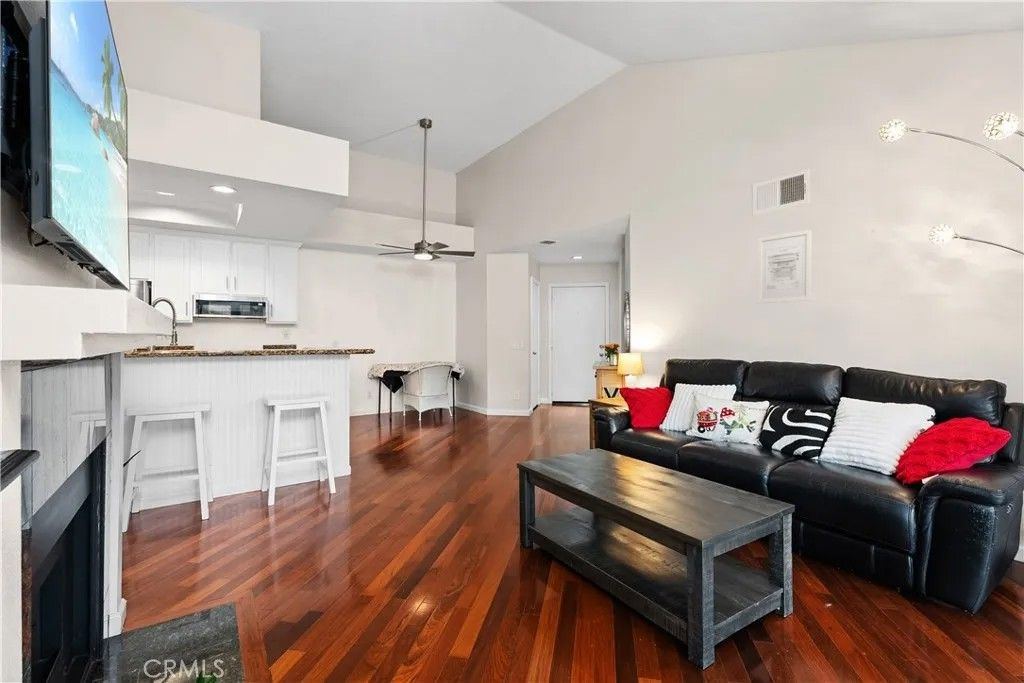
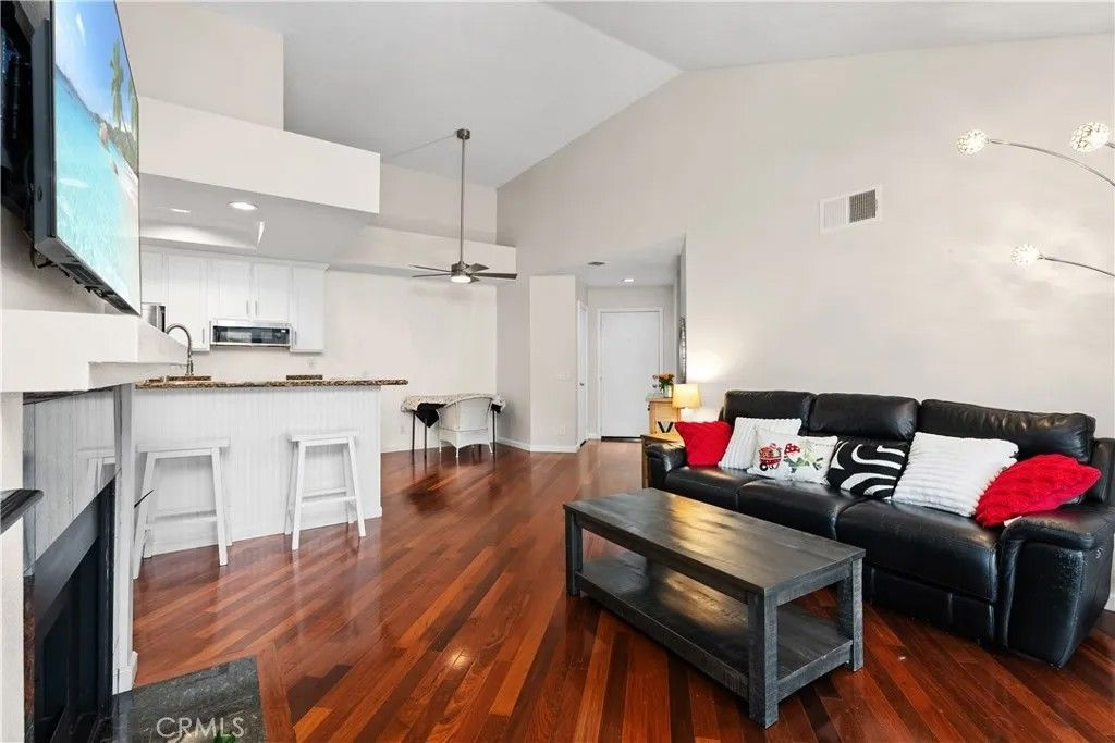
- wall art (783, 268)
